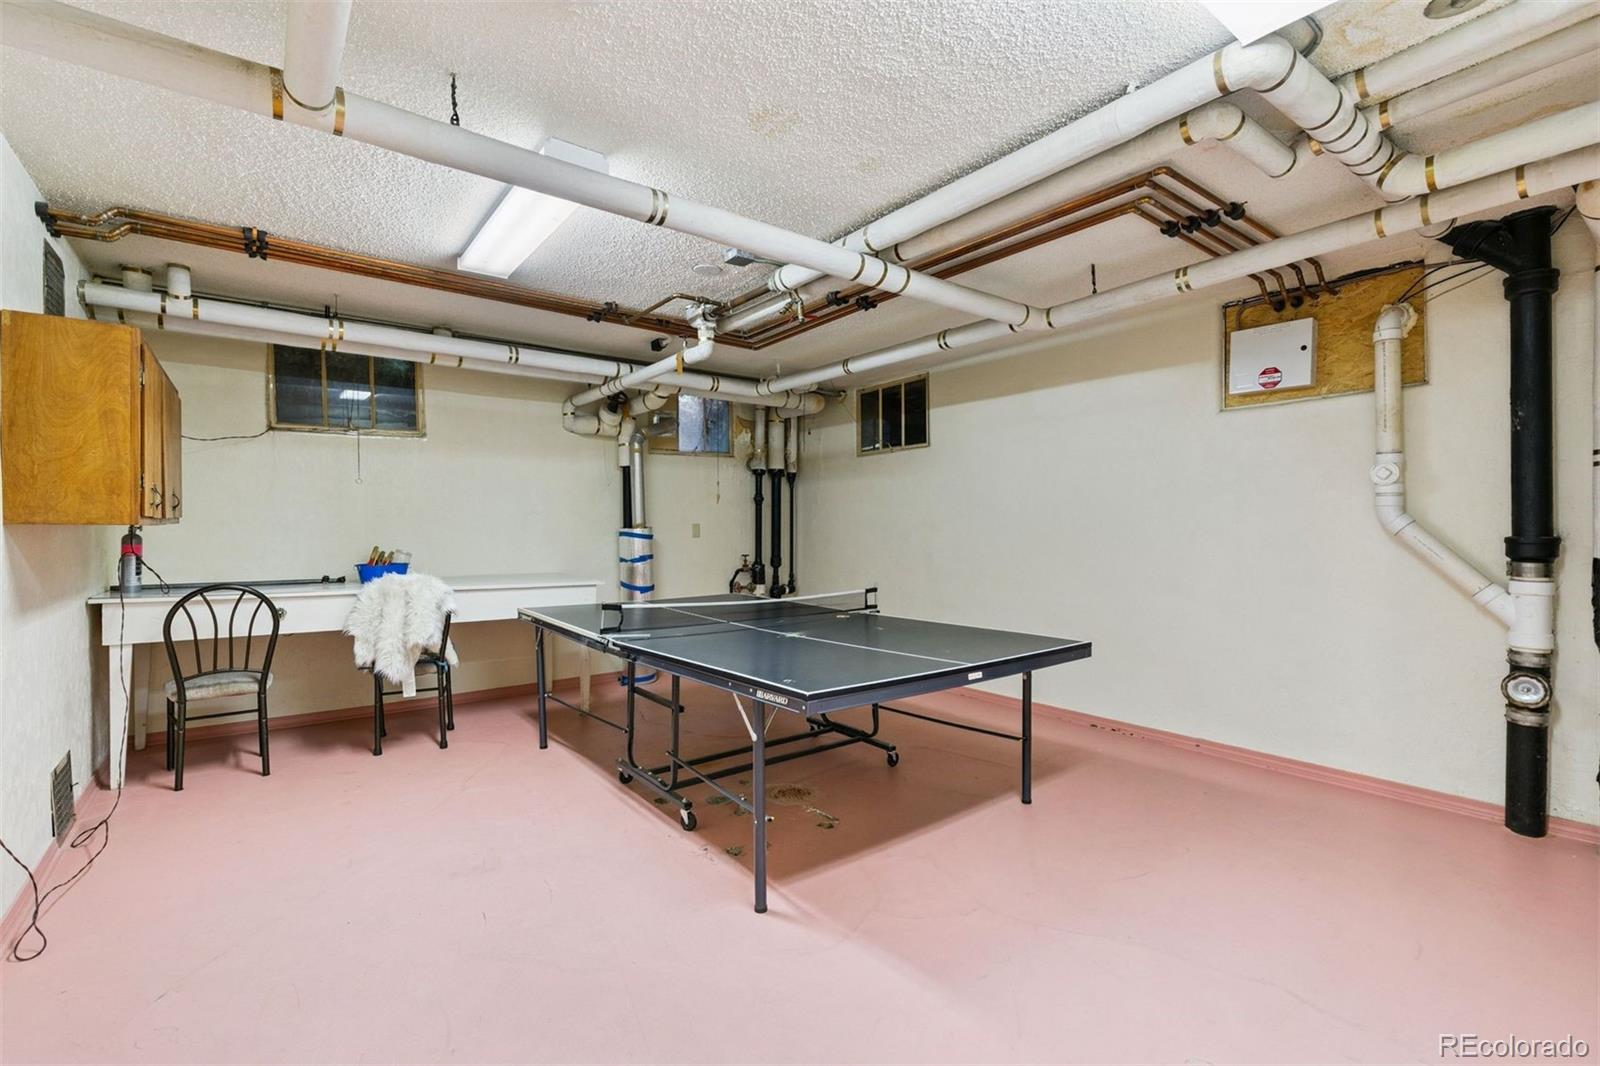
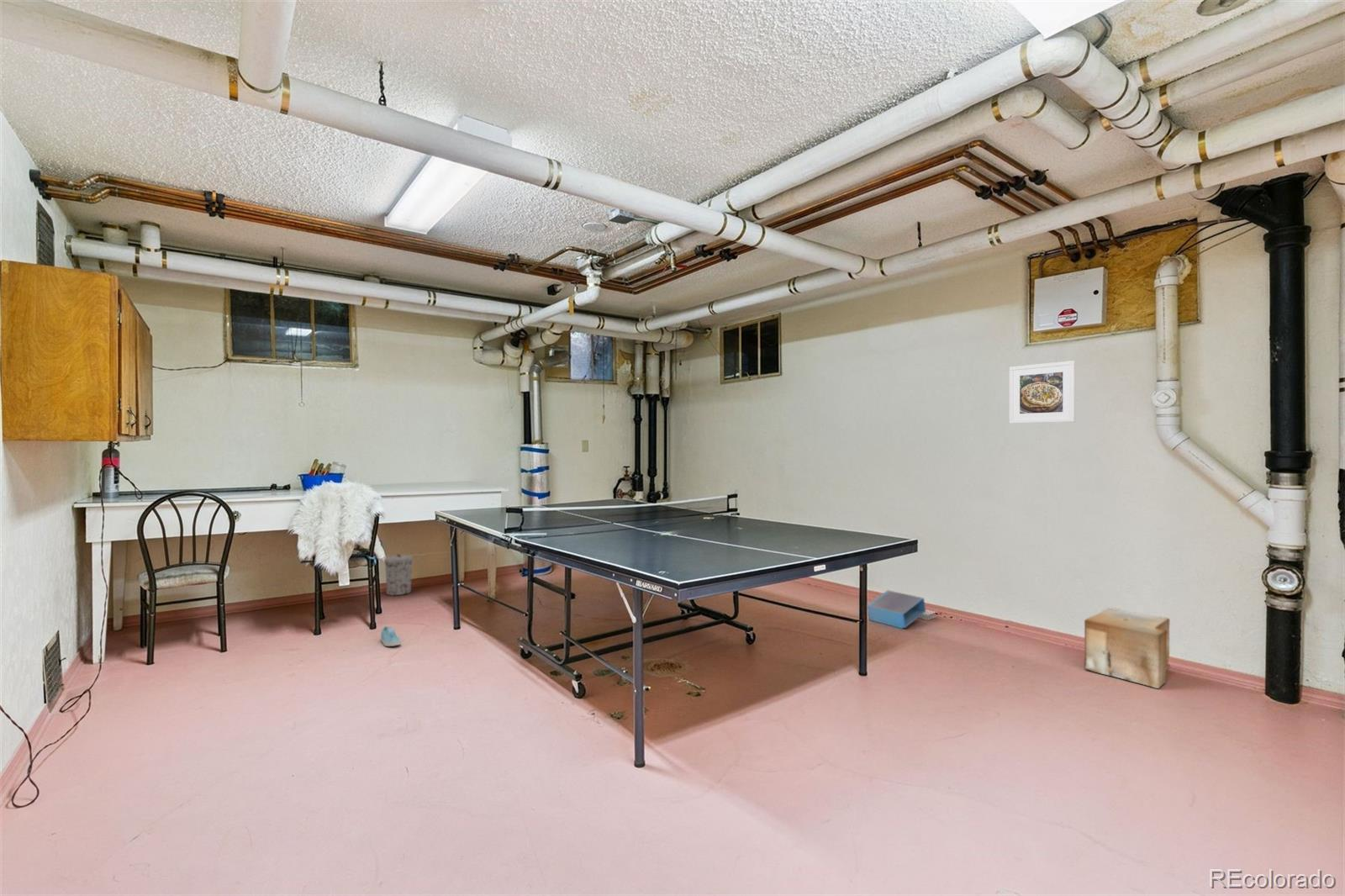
+ sneaker (389, 635)
+ storage bin (904, 606)
+ trash can (398, 573)
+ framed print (1041, 393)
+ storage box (1131, 645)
